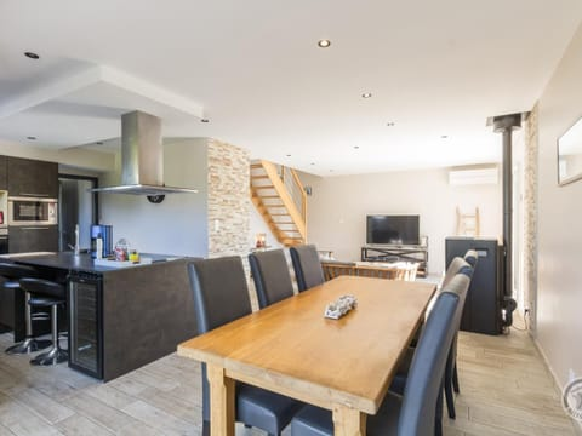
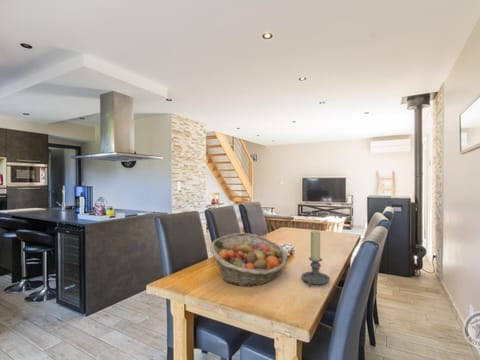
+ candle holder (314, 256)
+ fruit basket (249, 257)
